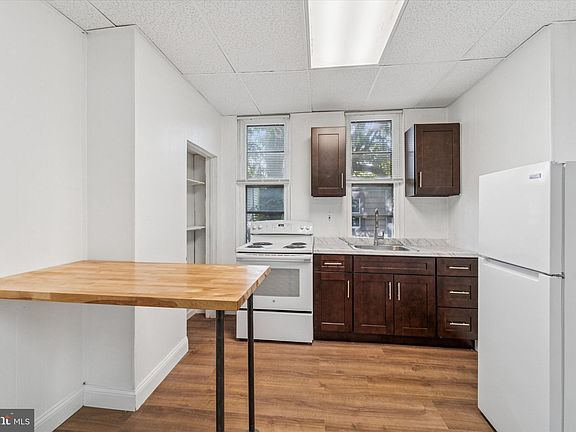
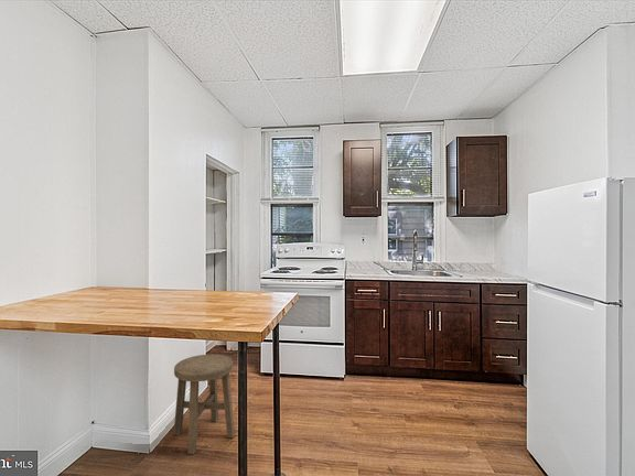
+ stool (205, 400)
